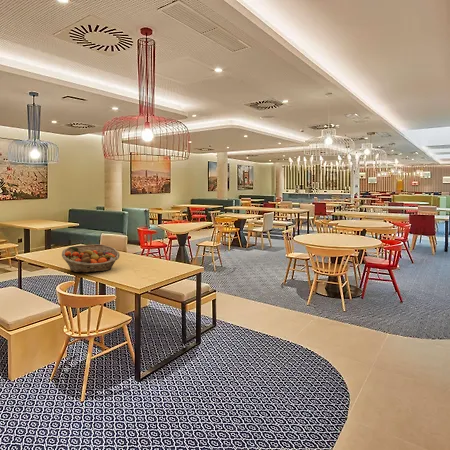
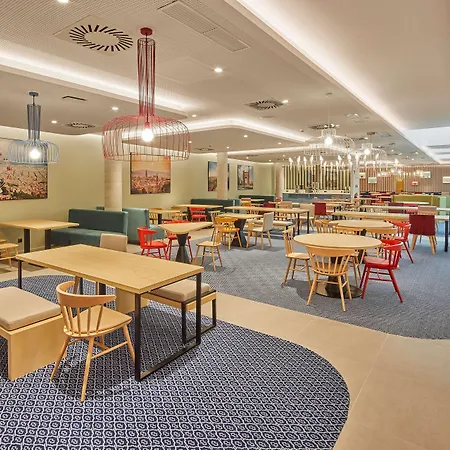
- fruit basket (91, 258)
